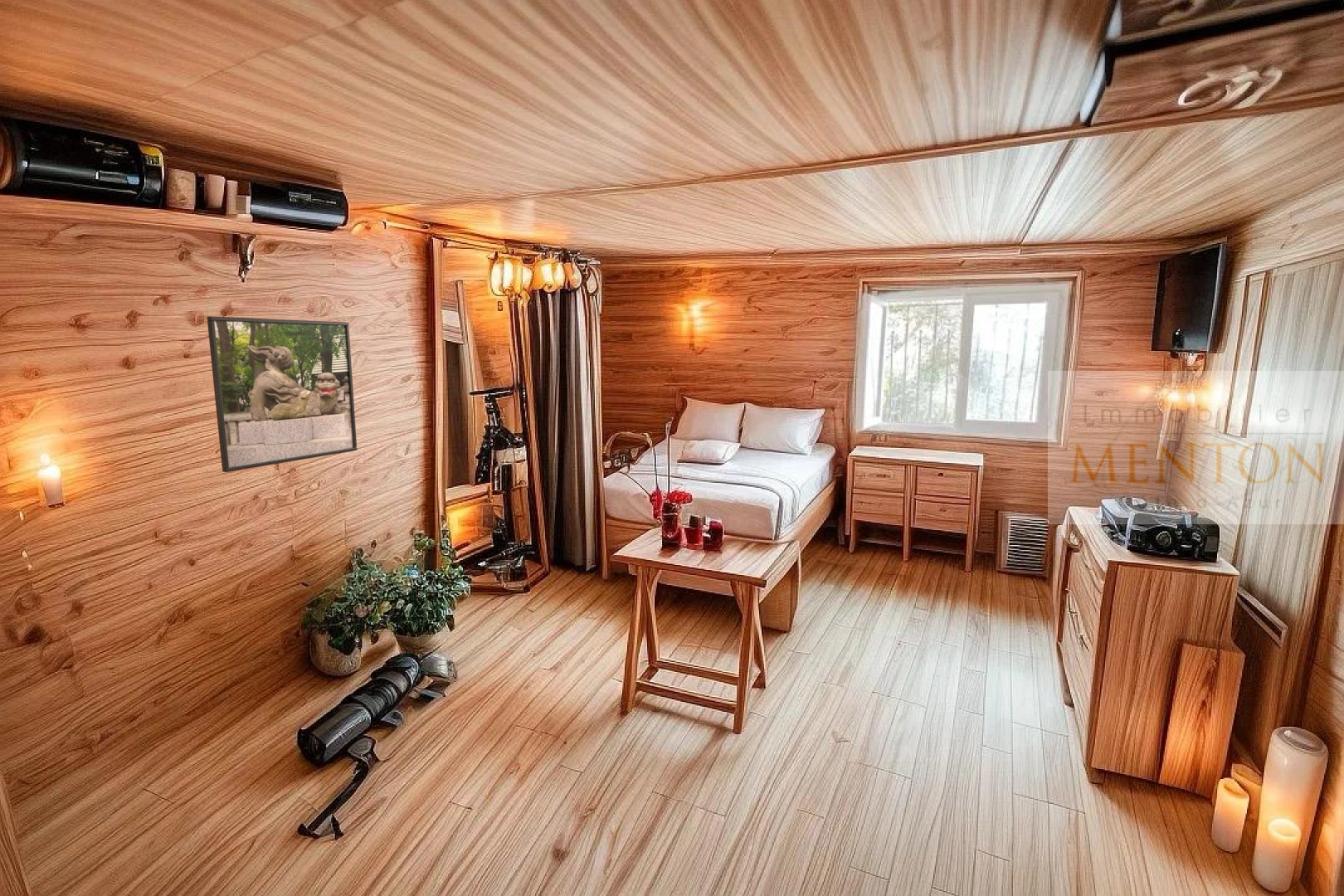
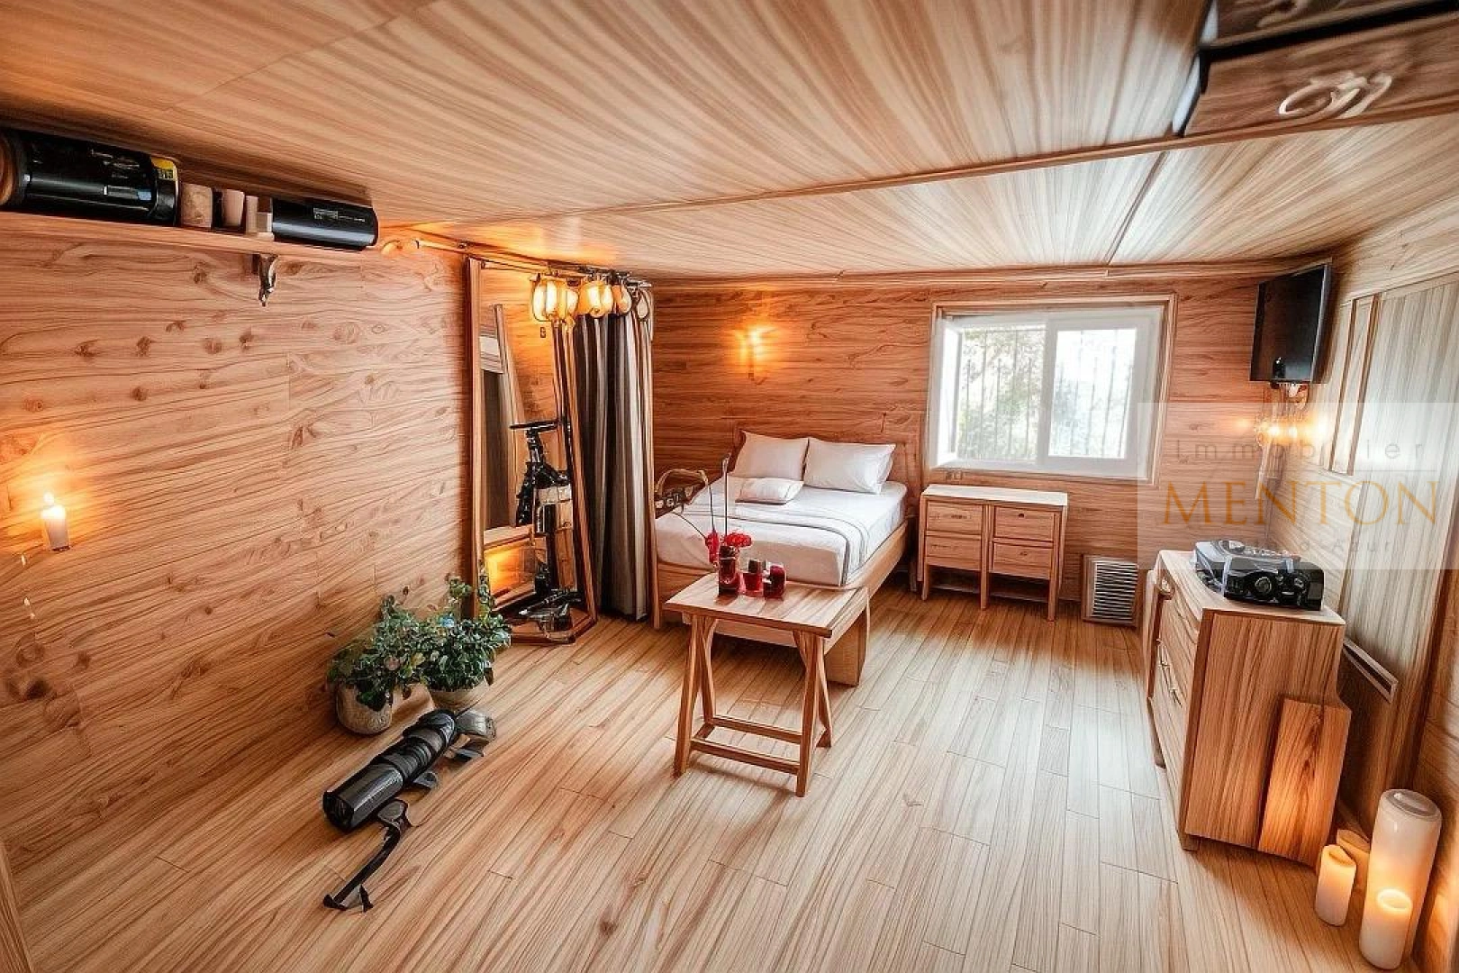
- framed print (290, 391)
